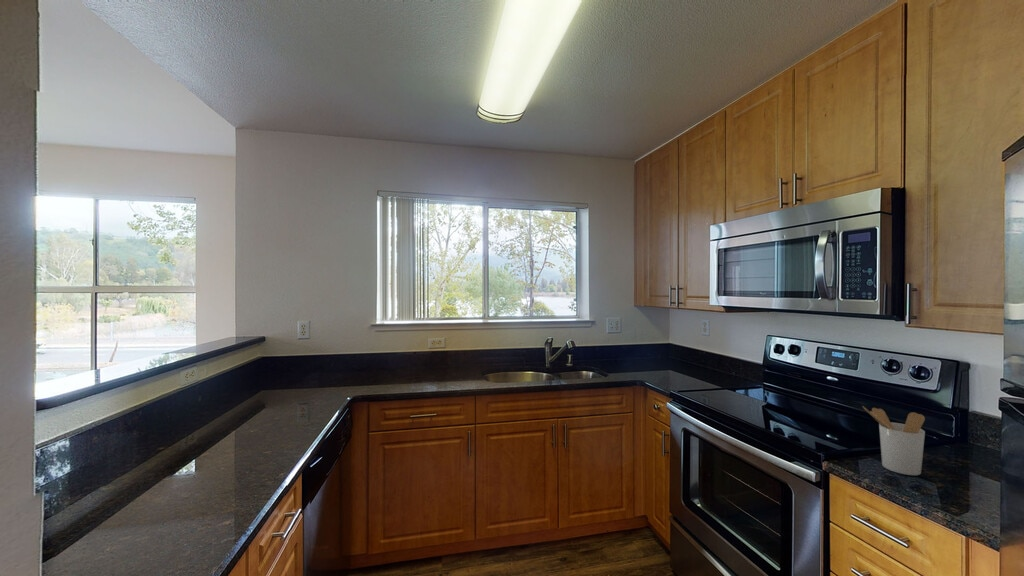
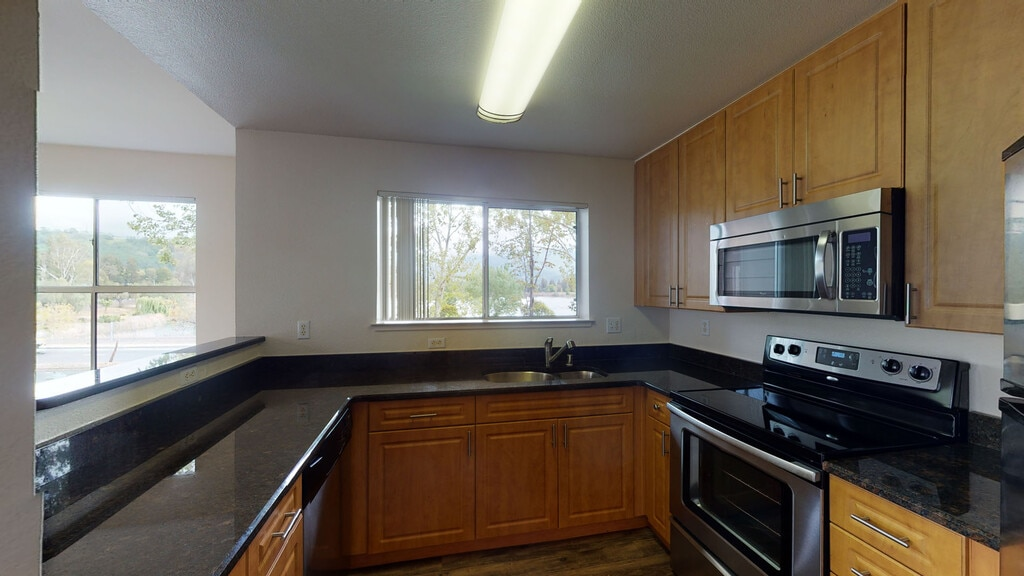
- utensil holder (891, 437)
